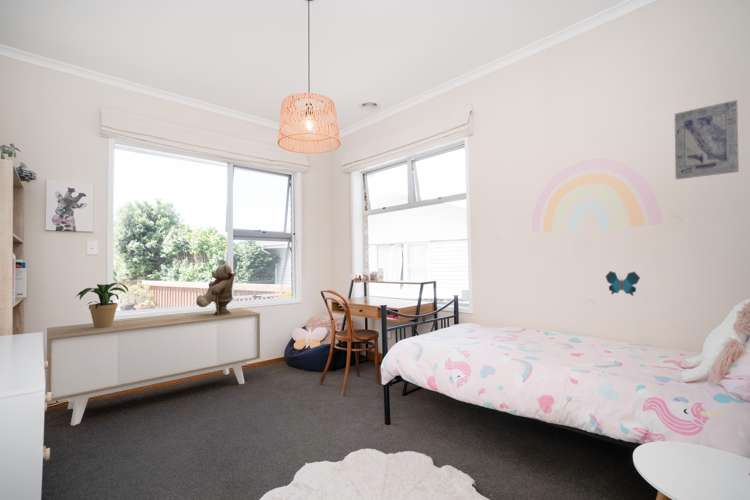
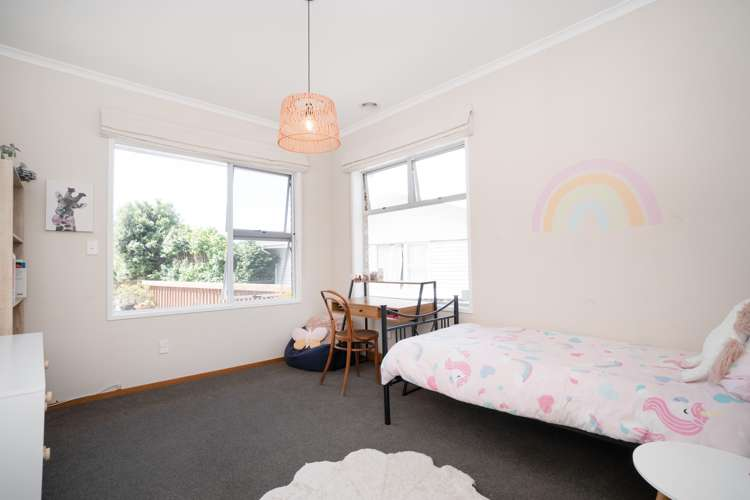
- potted plant (103, 304)
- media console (164, 357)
- teddy bear (214, 288)
- decorative butterfly (621, 283)
- wall art (705, 141)
